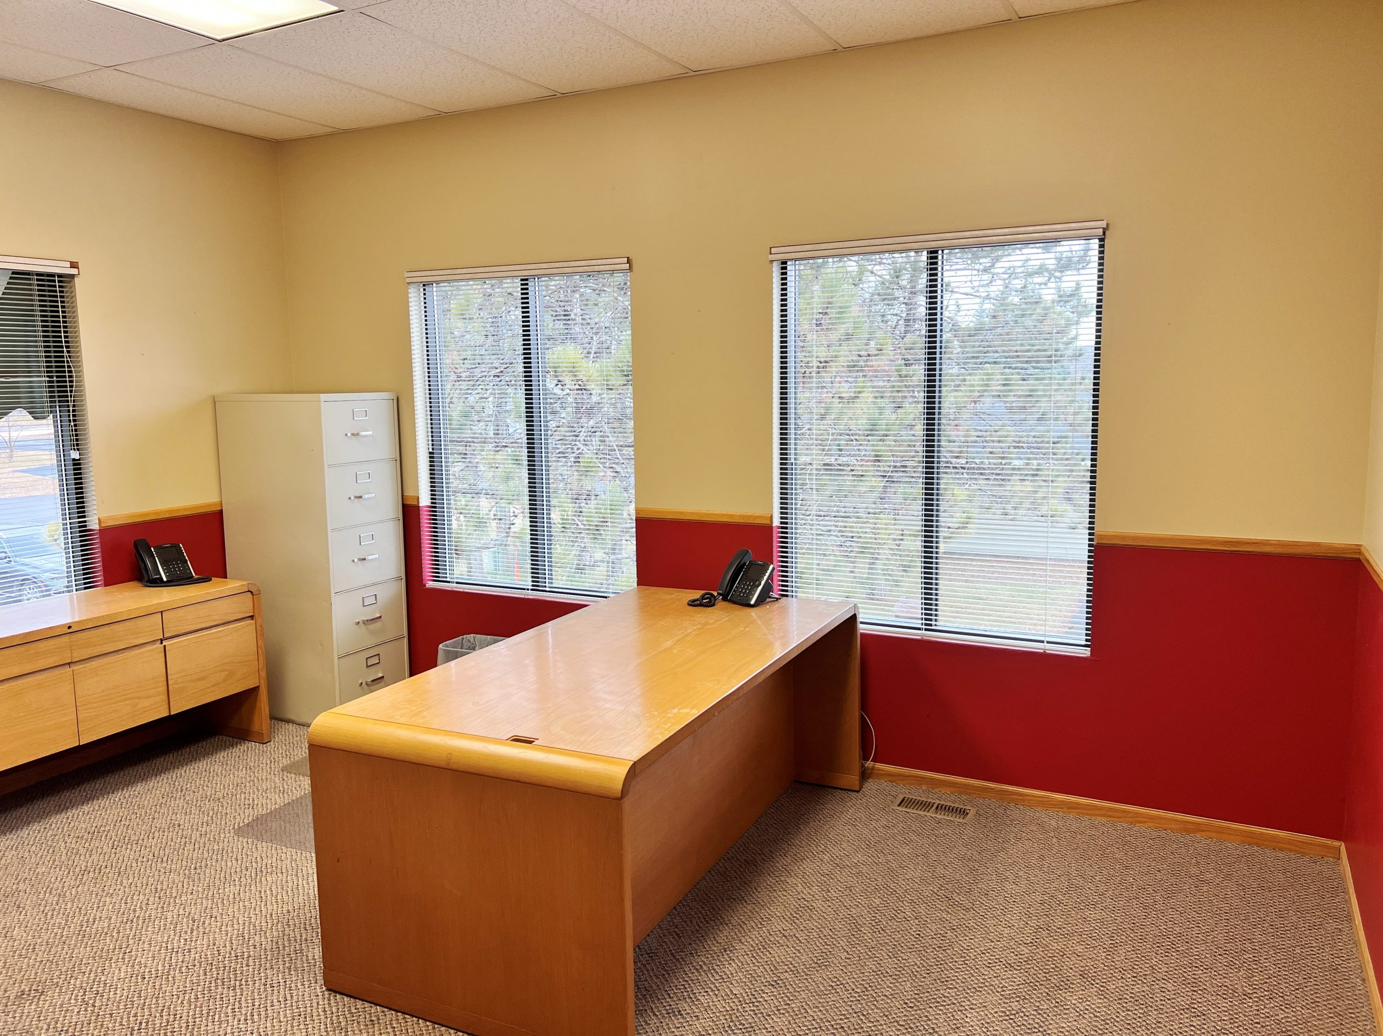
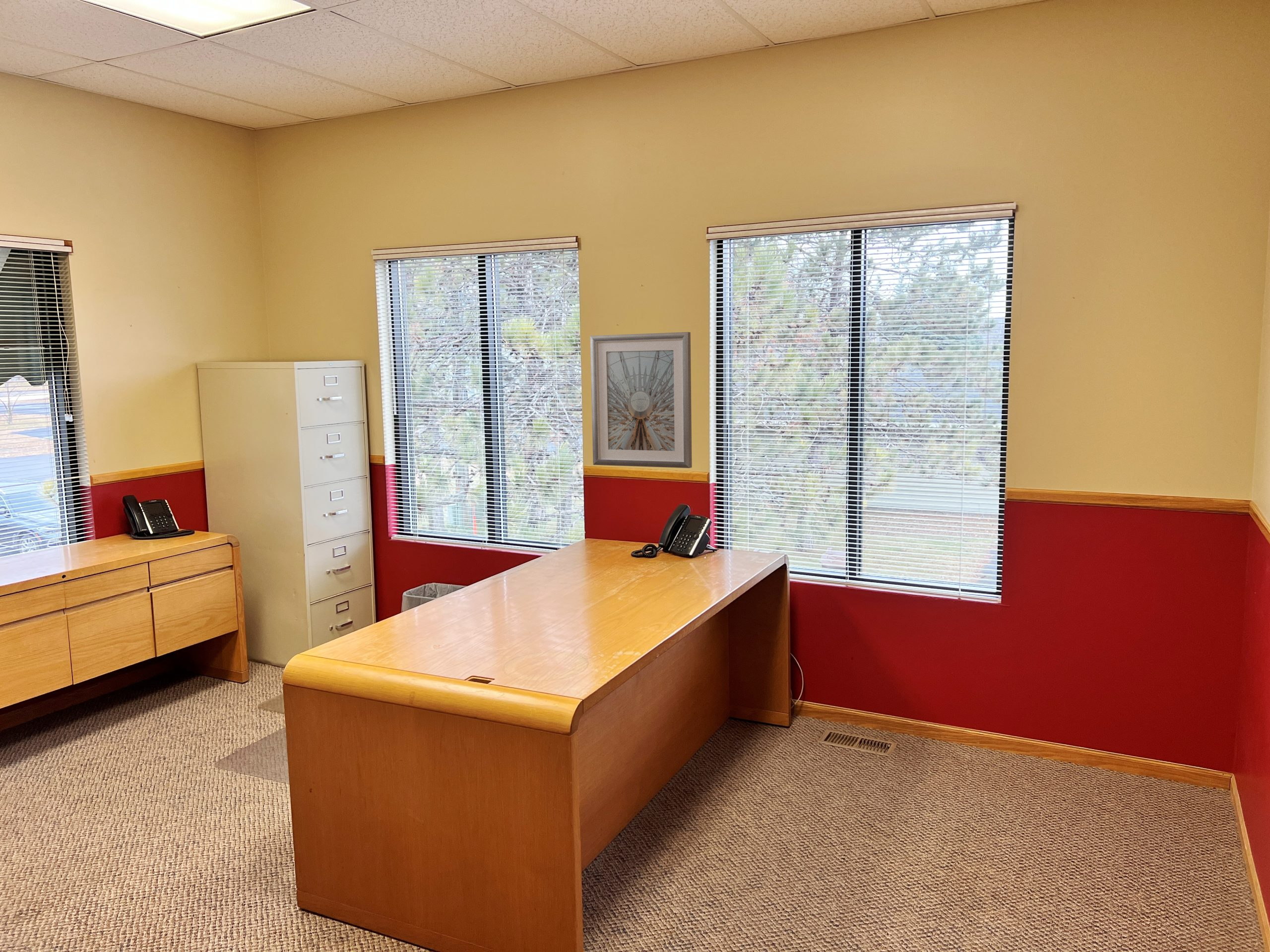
+ picture frame (640, 401)
